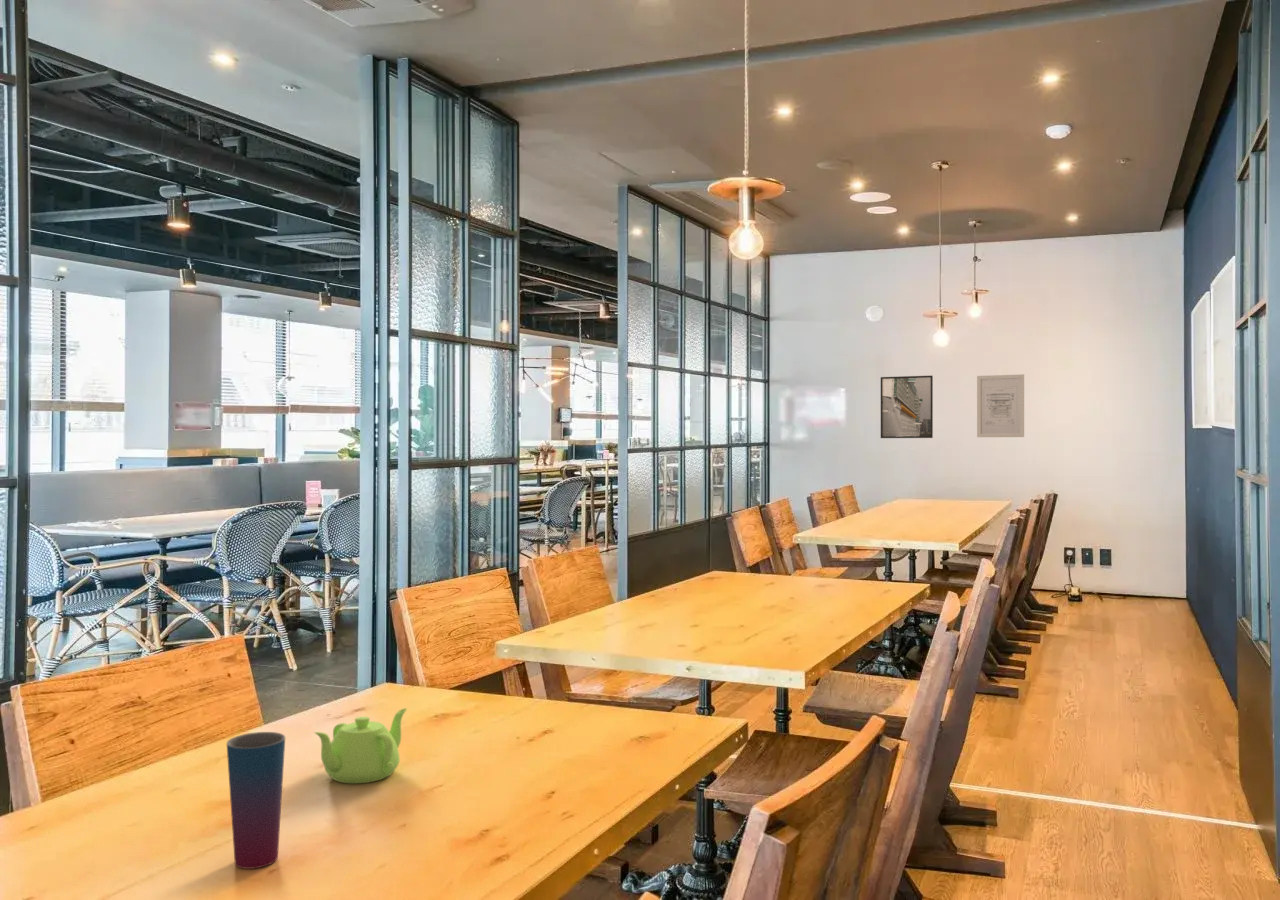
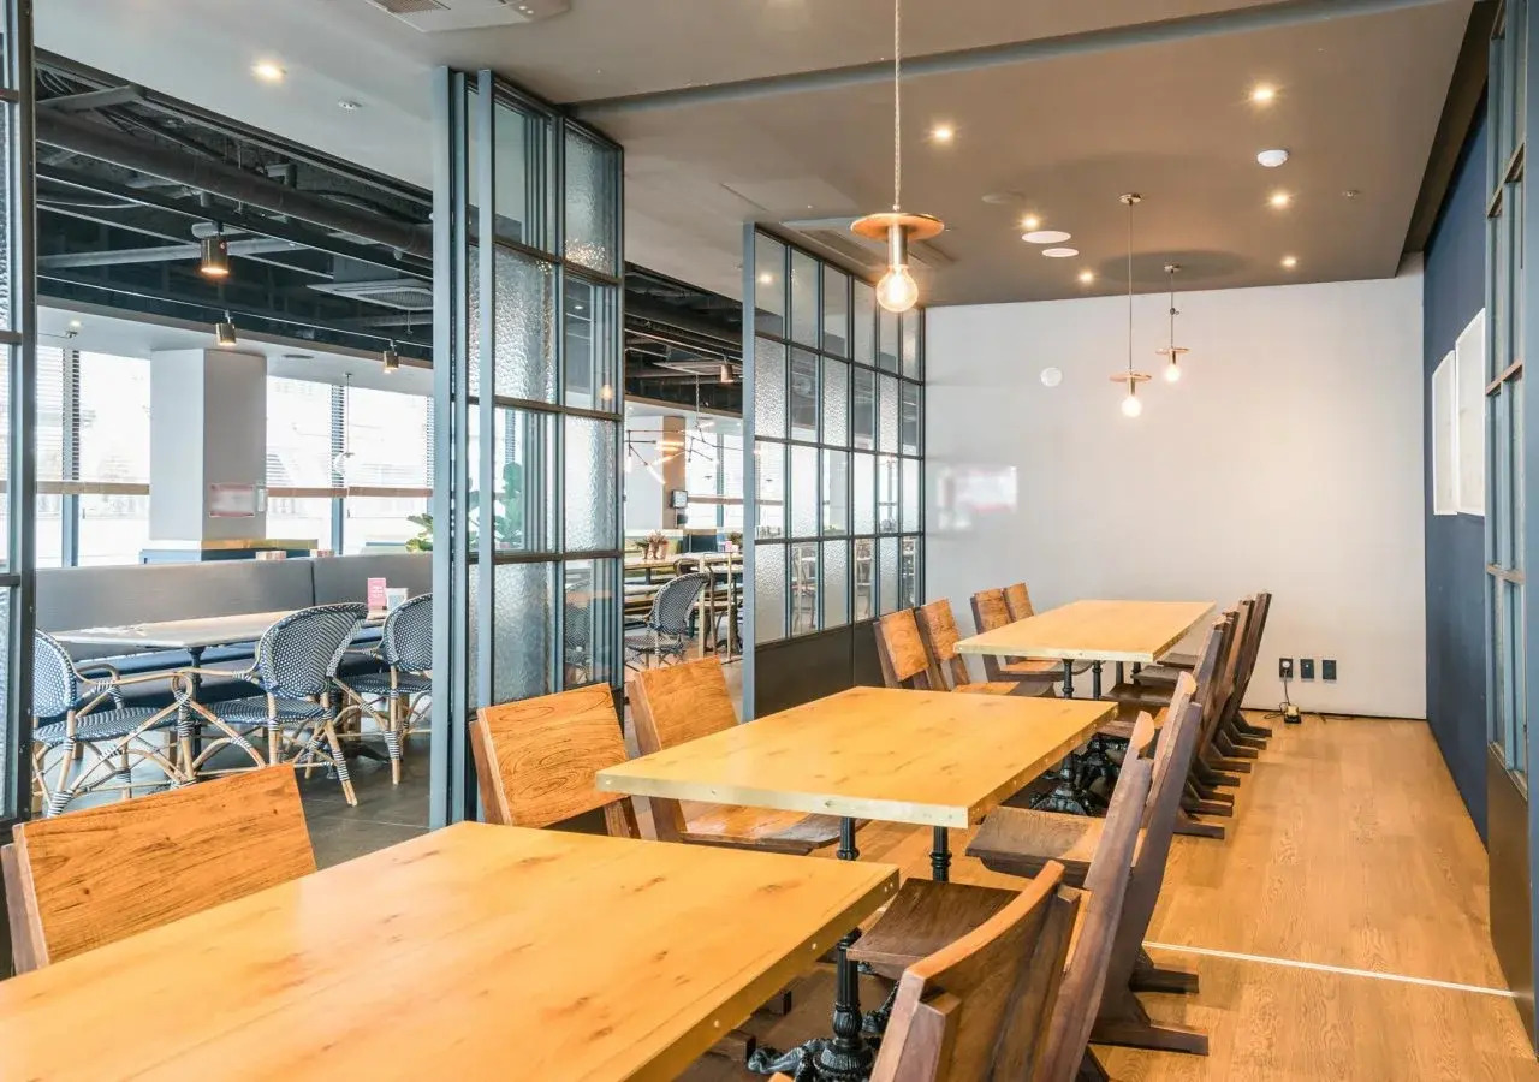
- cup (256, 799)
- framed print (906, 407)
- teapot (363, 745)
- wall art (1000, 406)
